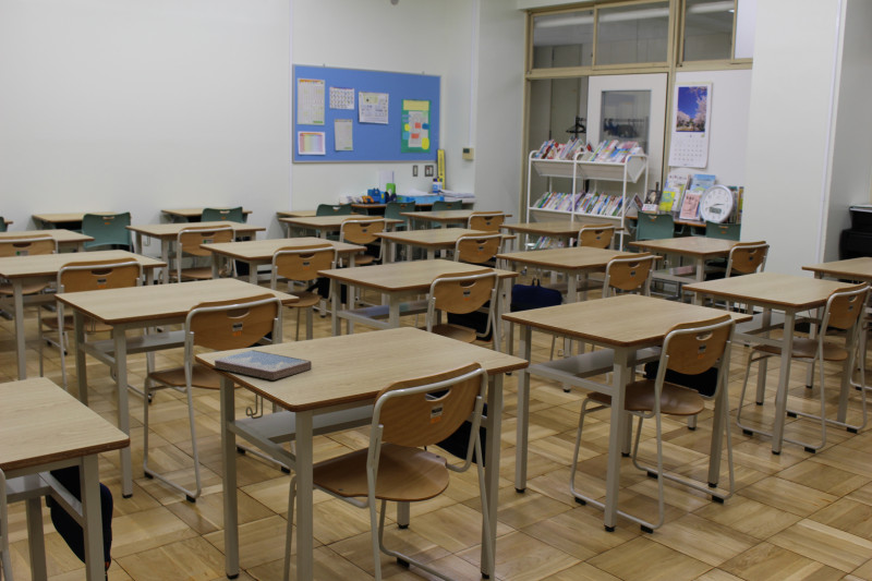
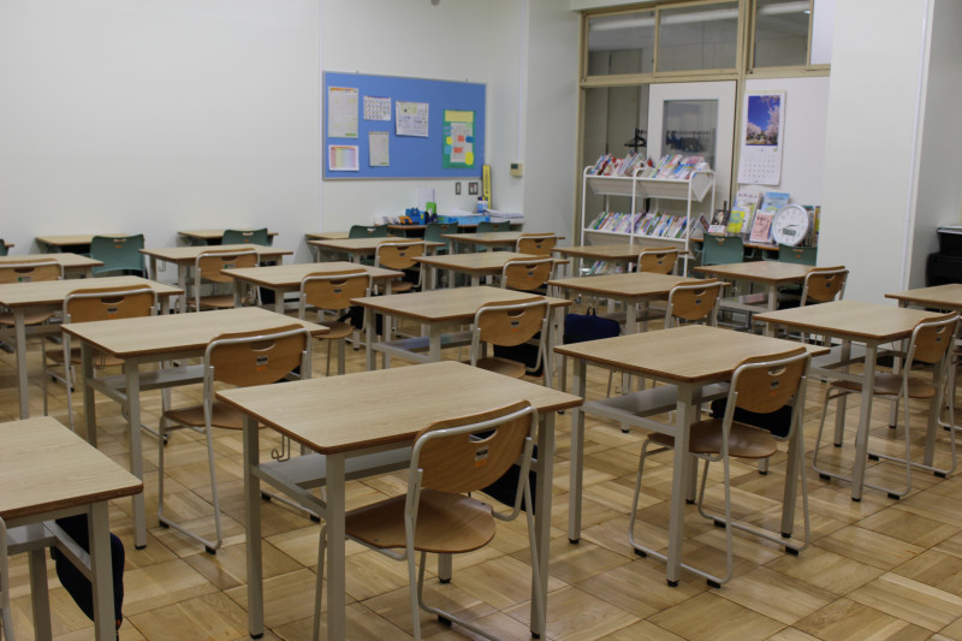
- hardcover book (262, 364)
